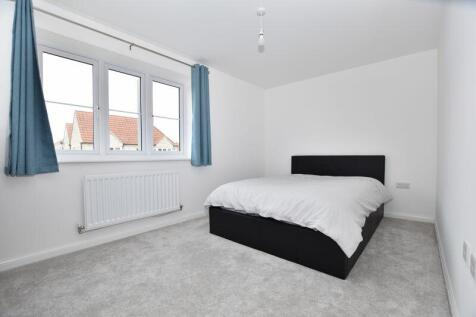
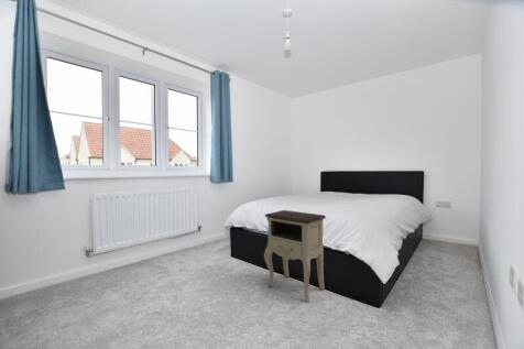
+ nightstand (294, 251)
